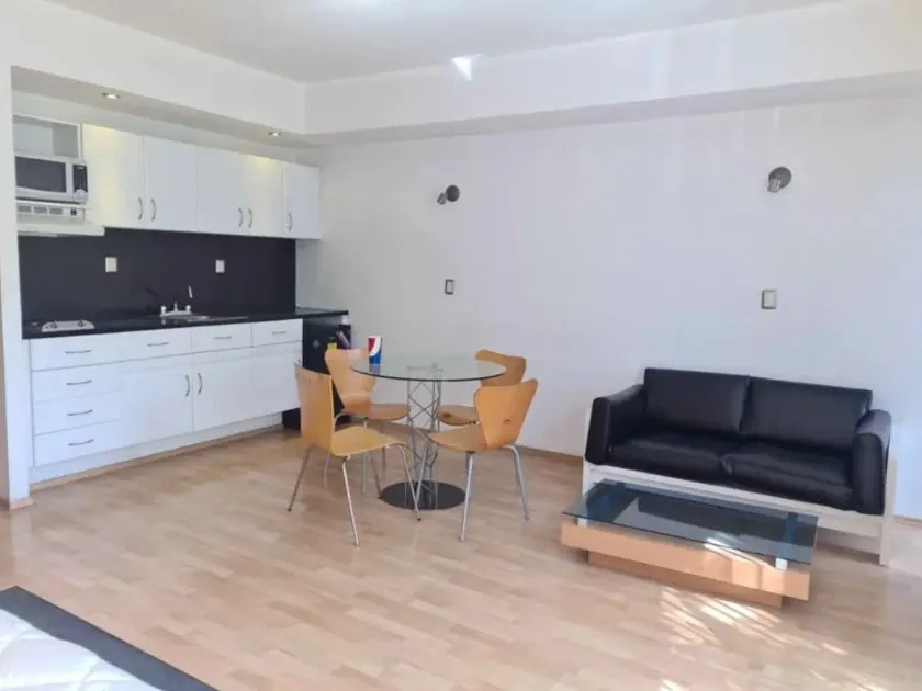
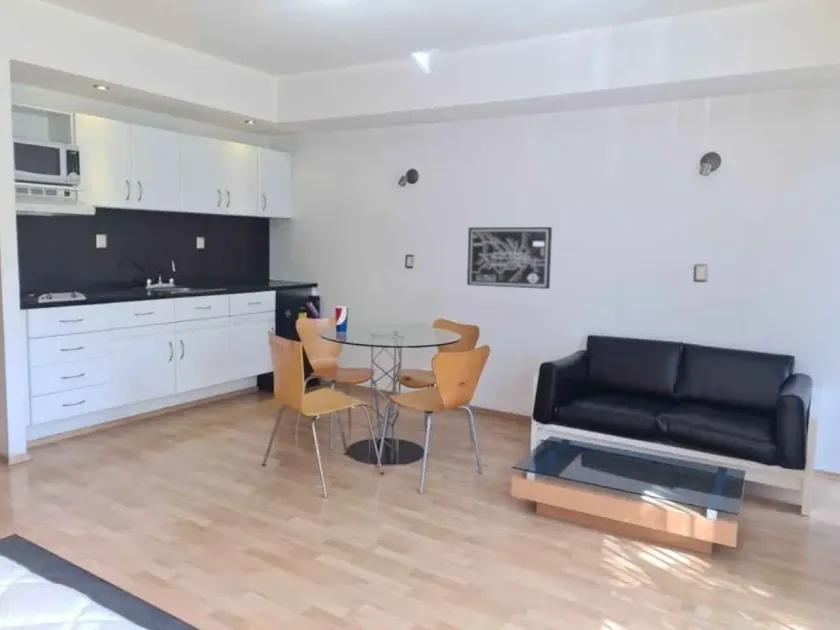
+ wall art (508, 257)
